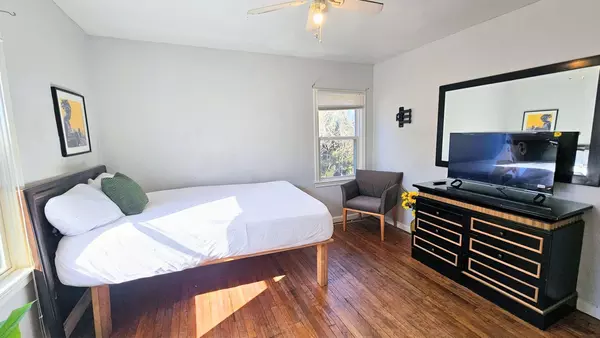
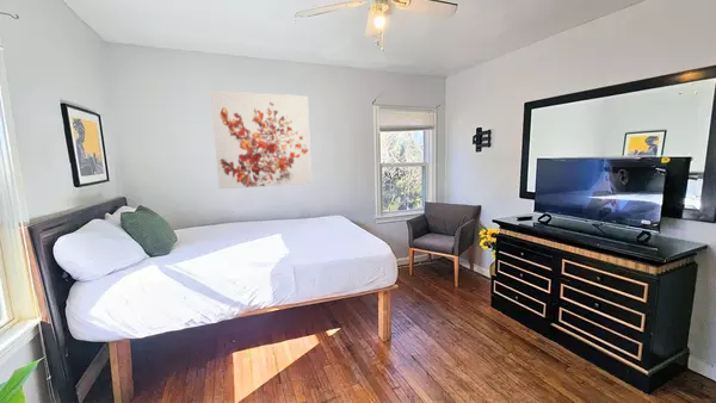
+ wall art (264, 141)
